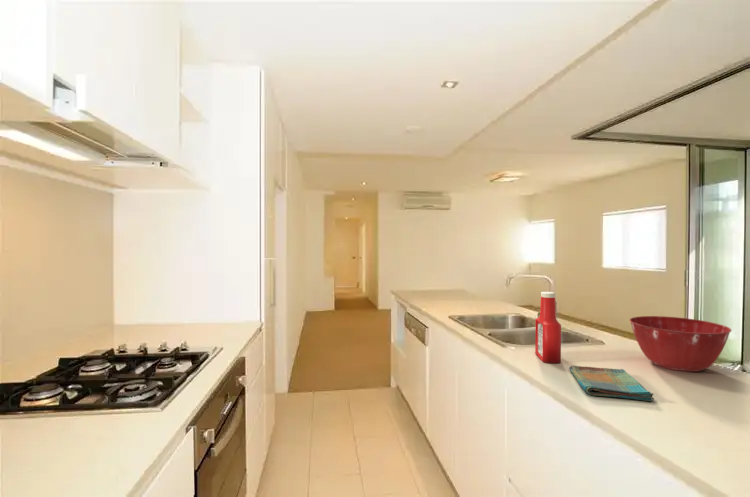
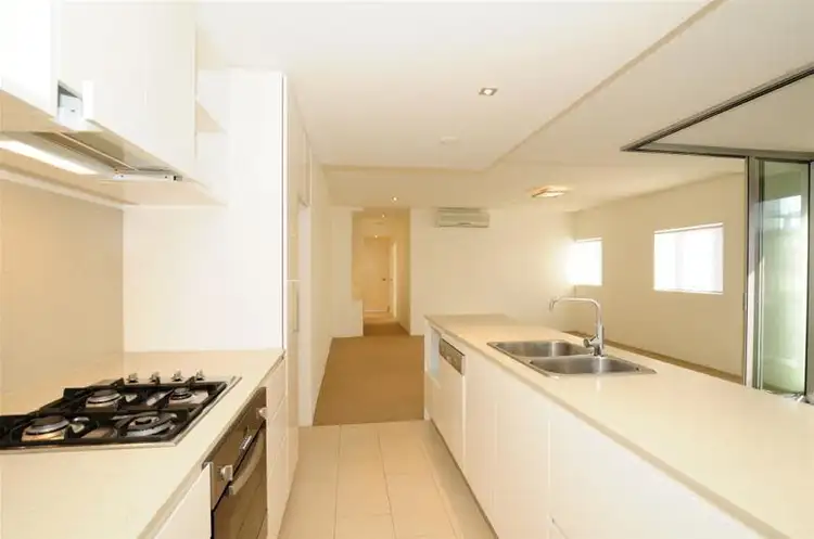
- dish towel (606, 380)
- mixing bowl (676, 344)
- soap bottle (547, 325)
